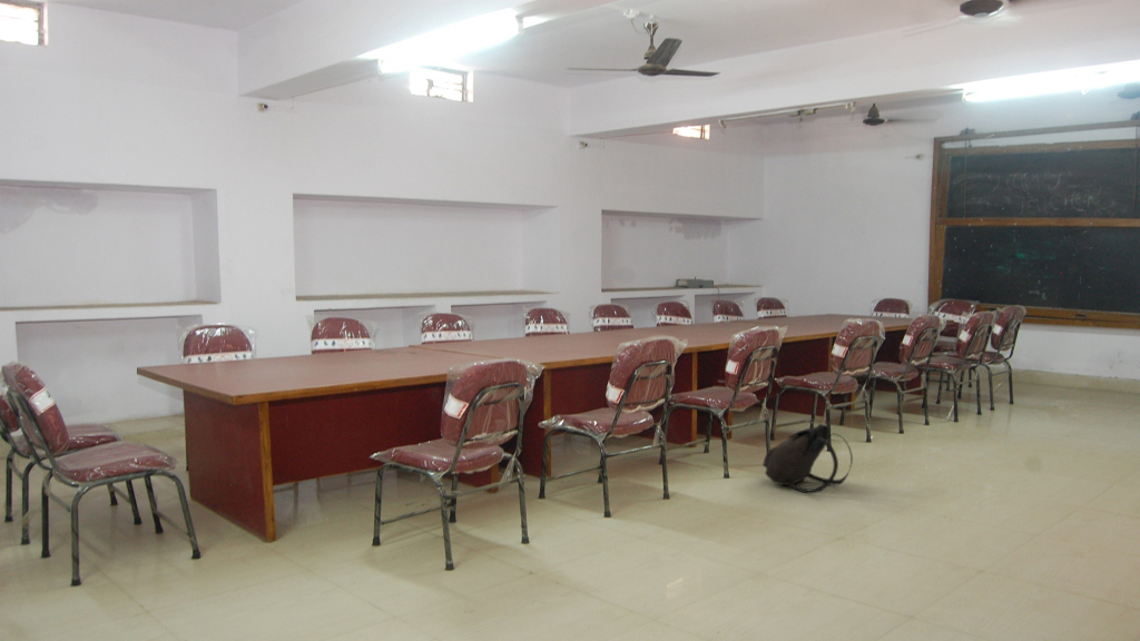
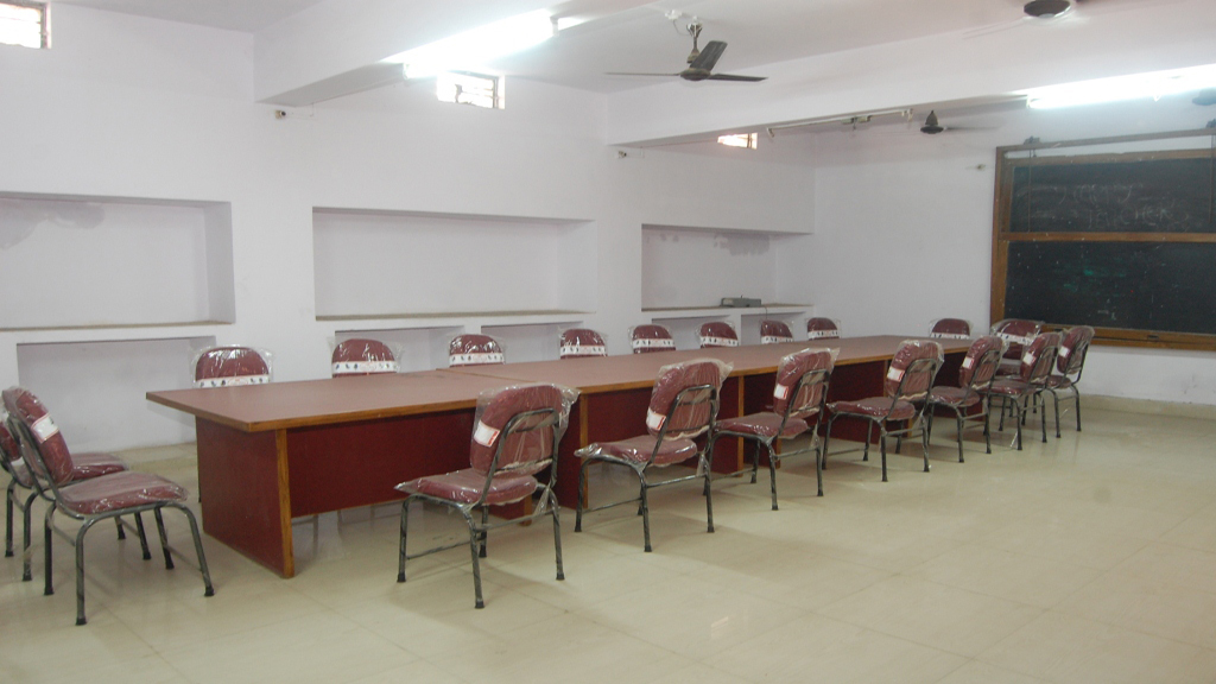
- backpack (807, 454)
